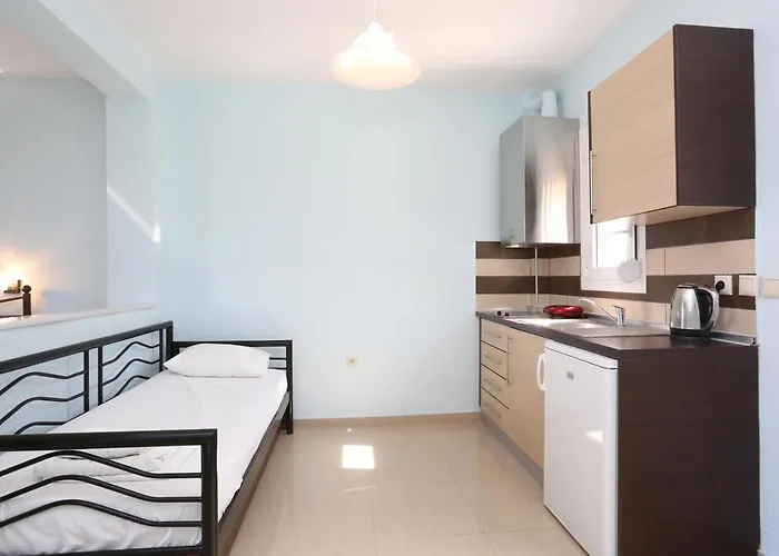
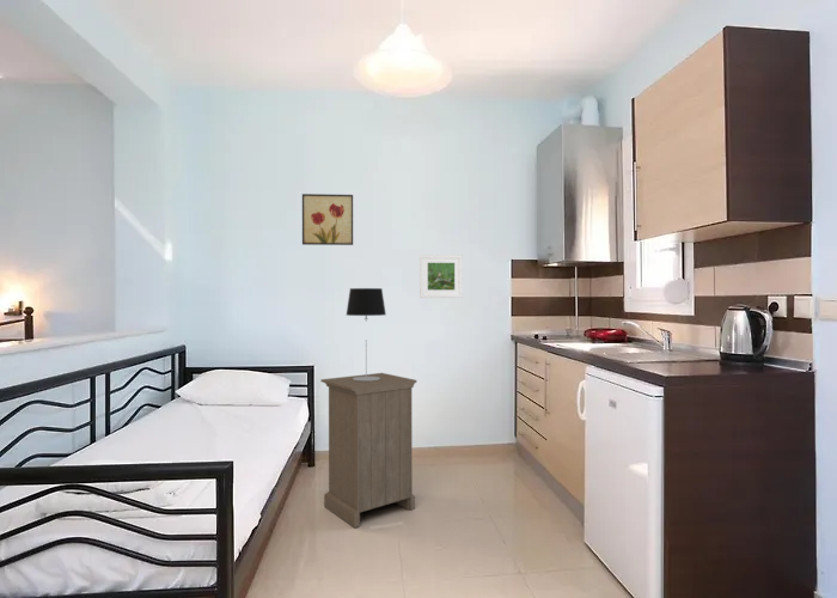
+ nightstand (368, 443)
+ wall art (328, 219)
+ table lamp (366, 342)
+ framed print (440, 276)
